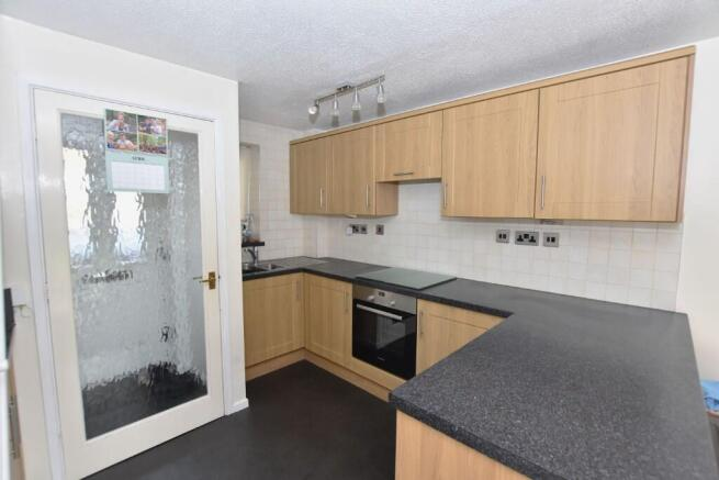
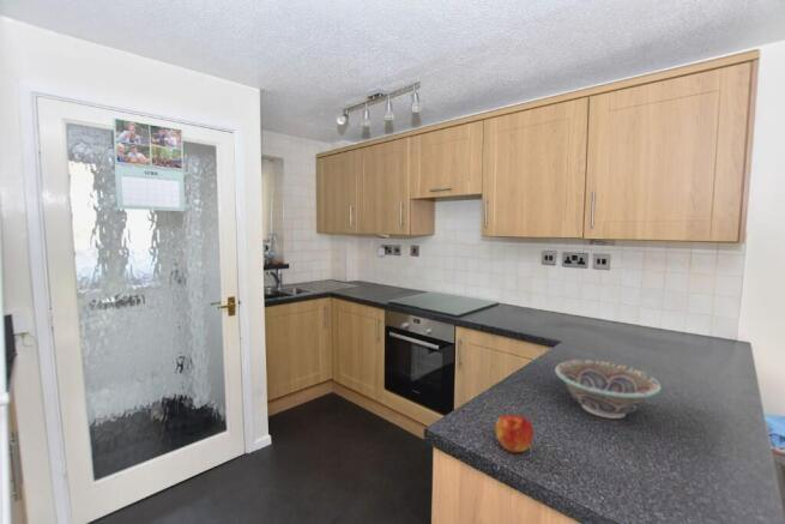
+ apple (513, 432)
+ decorative bowl (604, 392)
